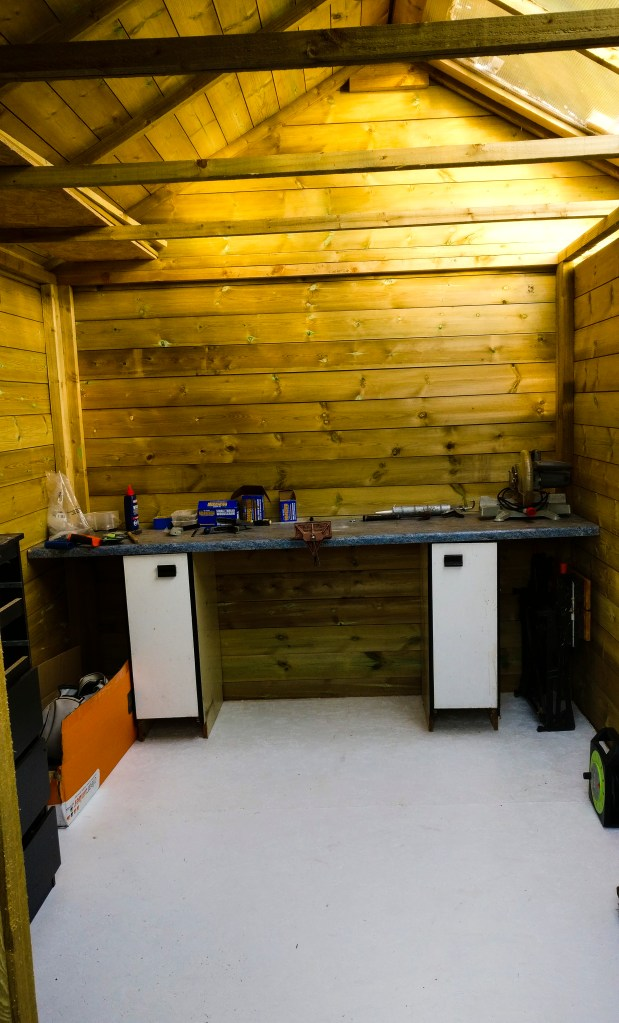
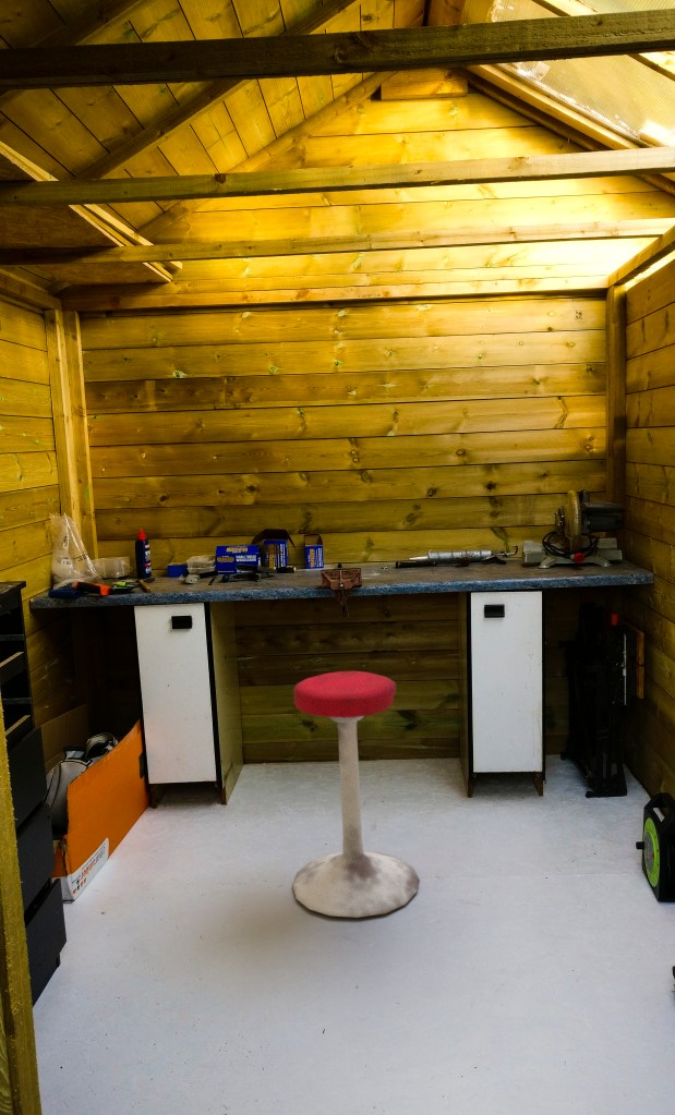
+ stool (351, 784)
